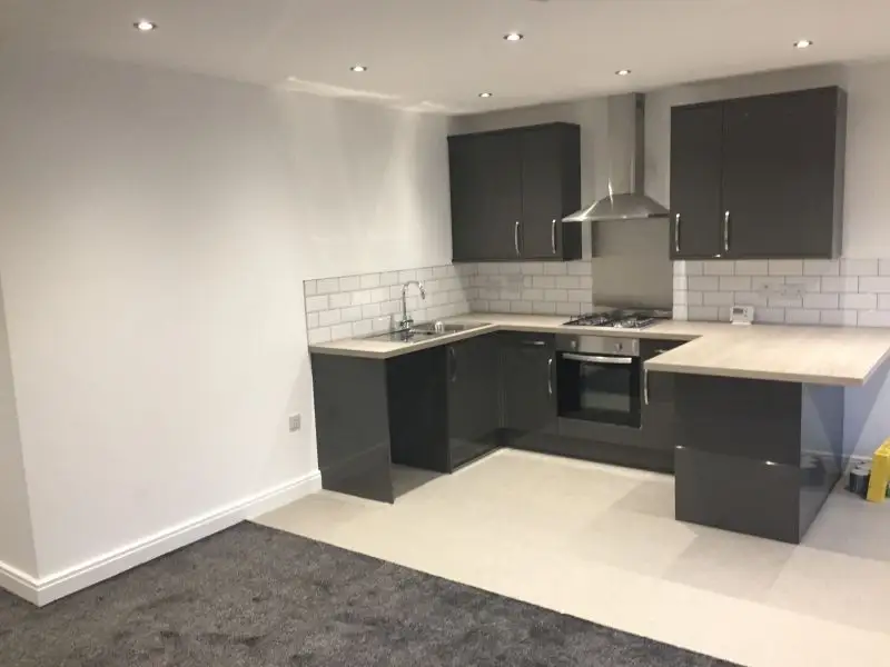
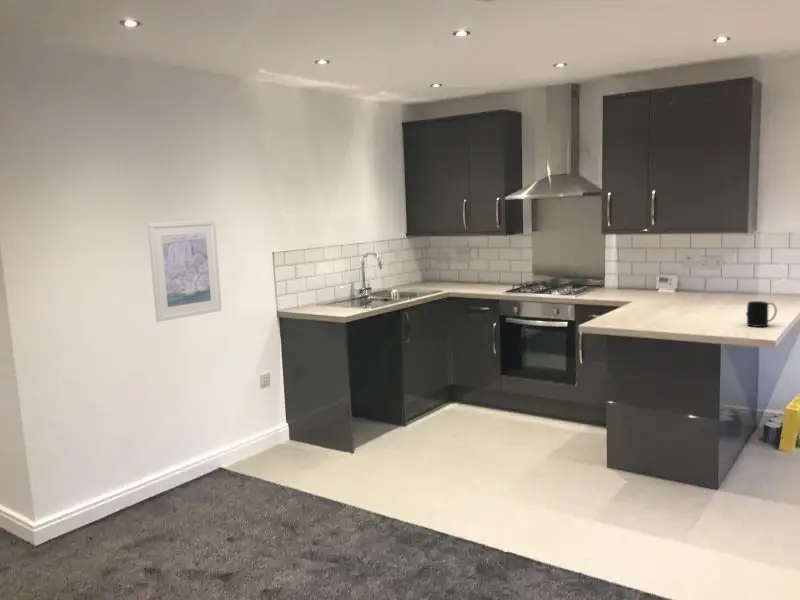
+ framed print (186, 269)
+ mug (761, 313)
